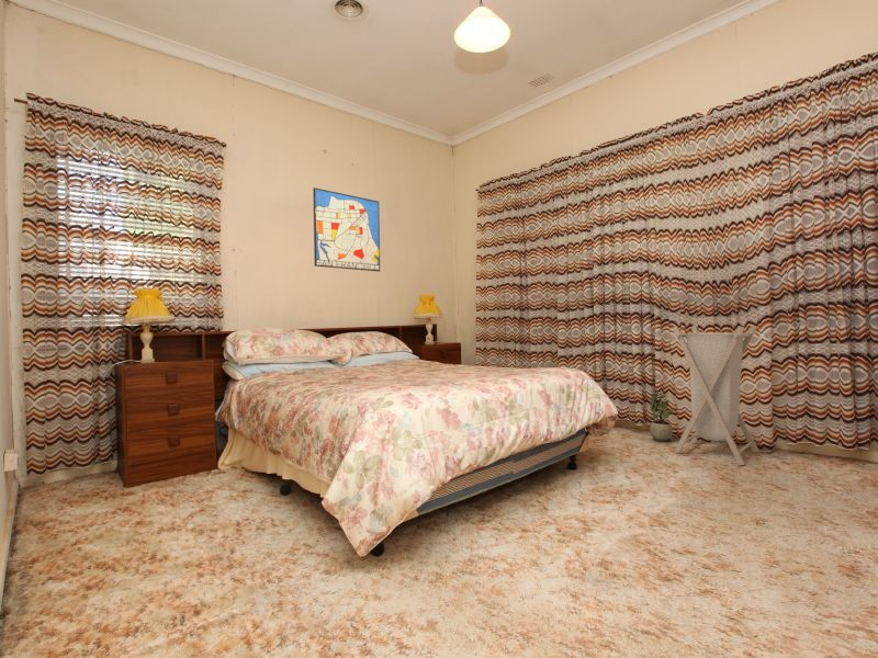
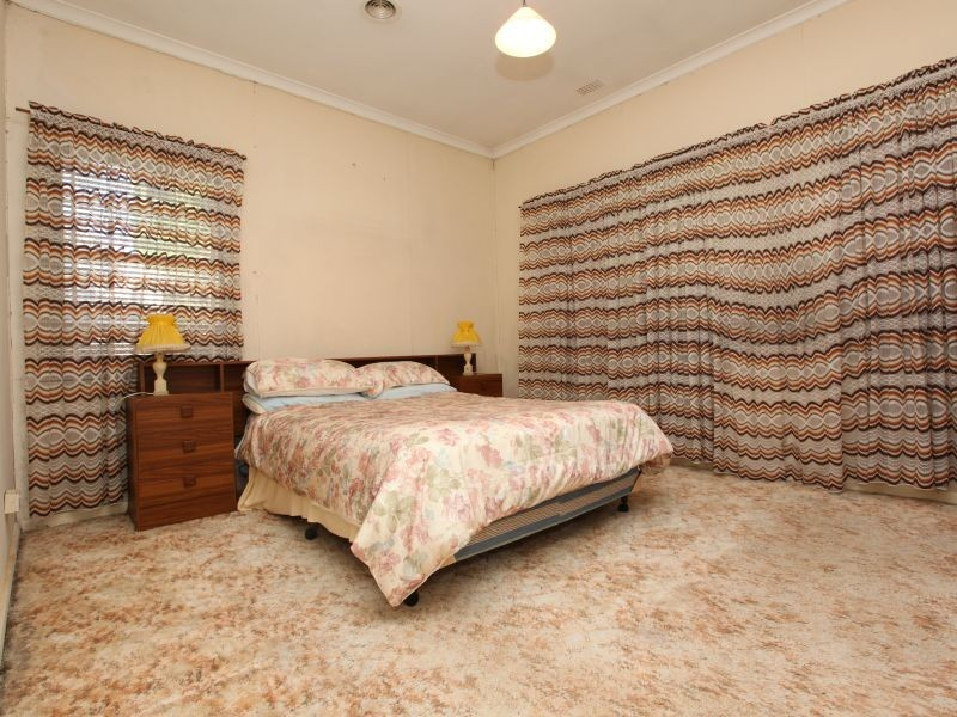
- potted plant (663, 416)
- laundry hamper (714, 389)
- wall art (348, 231)
